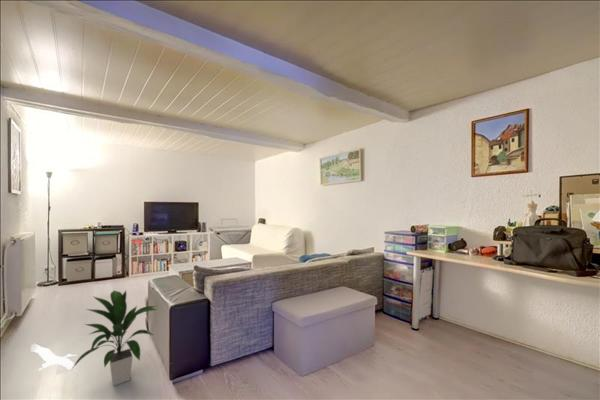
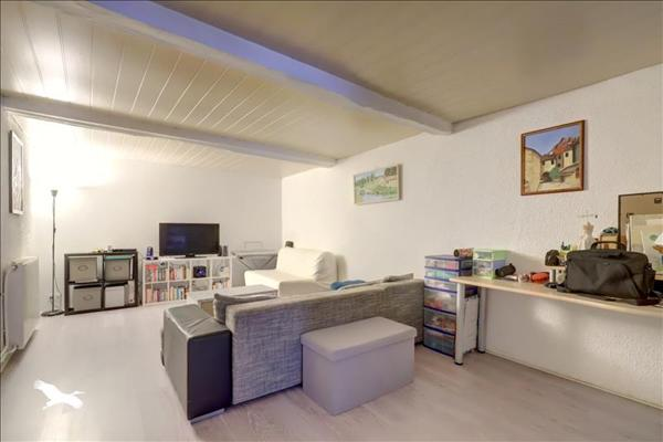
- indoor plant (116, 334)
